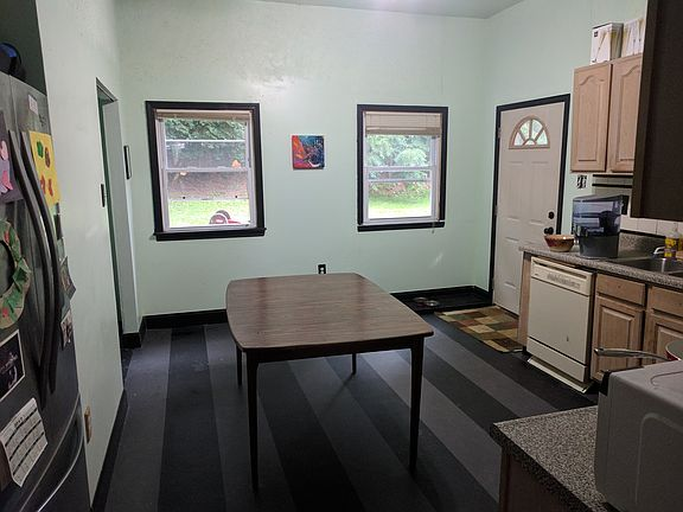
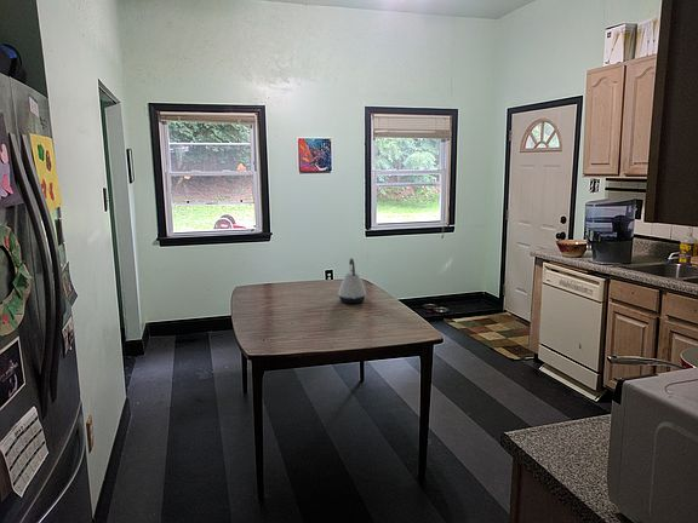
+ kettle (351, 278)
